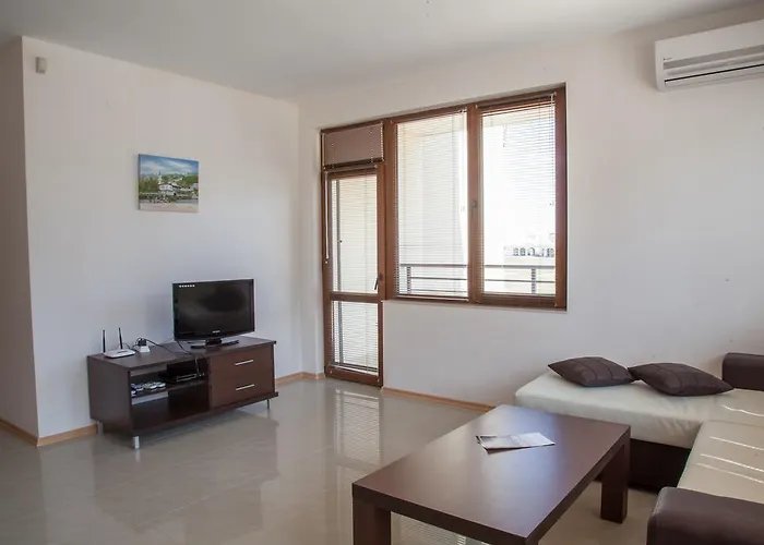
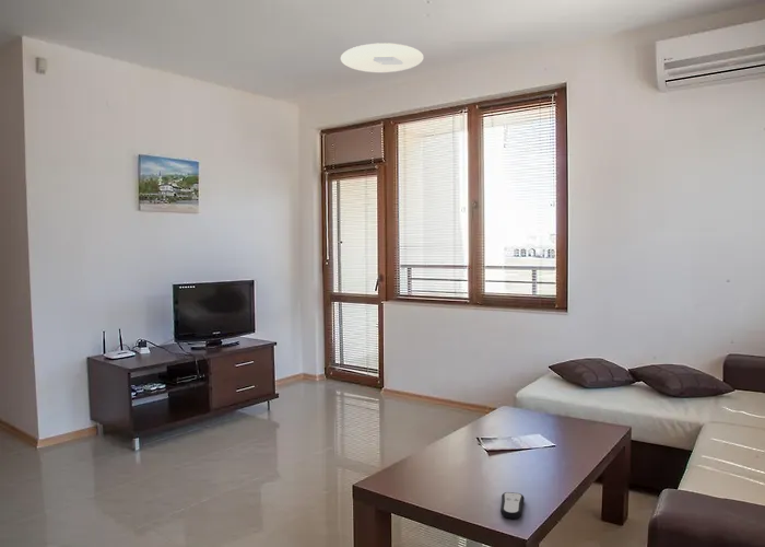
+ remote control (511, 504)
+ ceiling light (381, 55)
